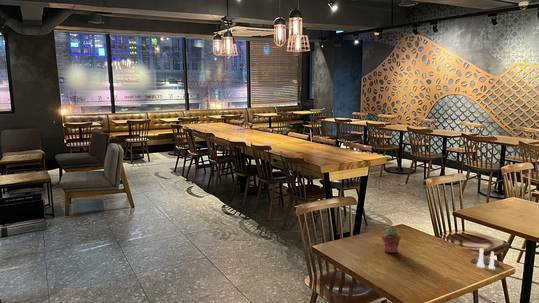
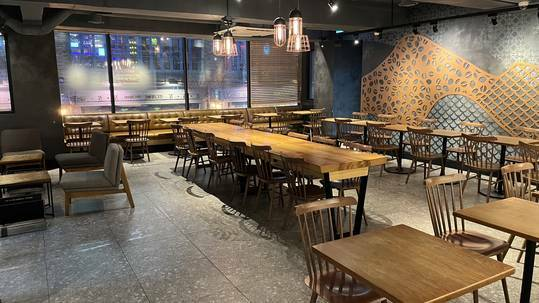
- potted succulent (390, 239)
- salt and pepper shaker set (485, 258)
